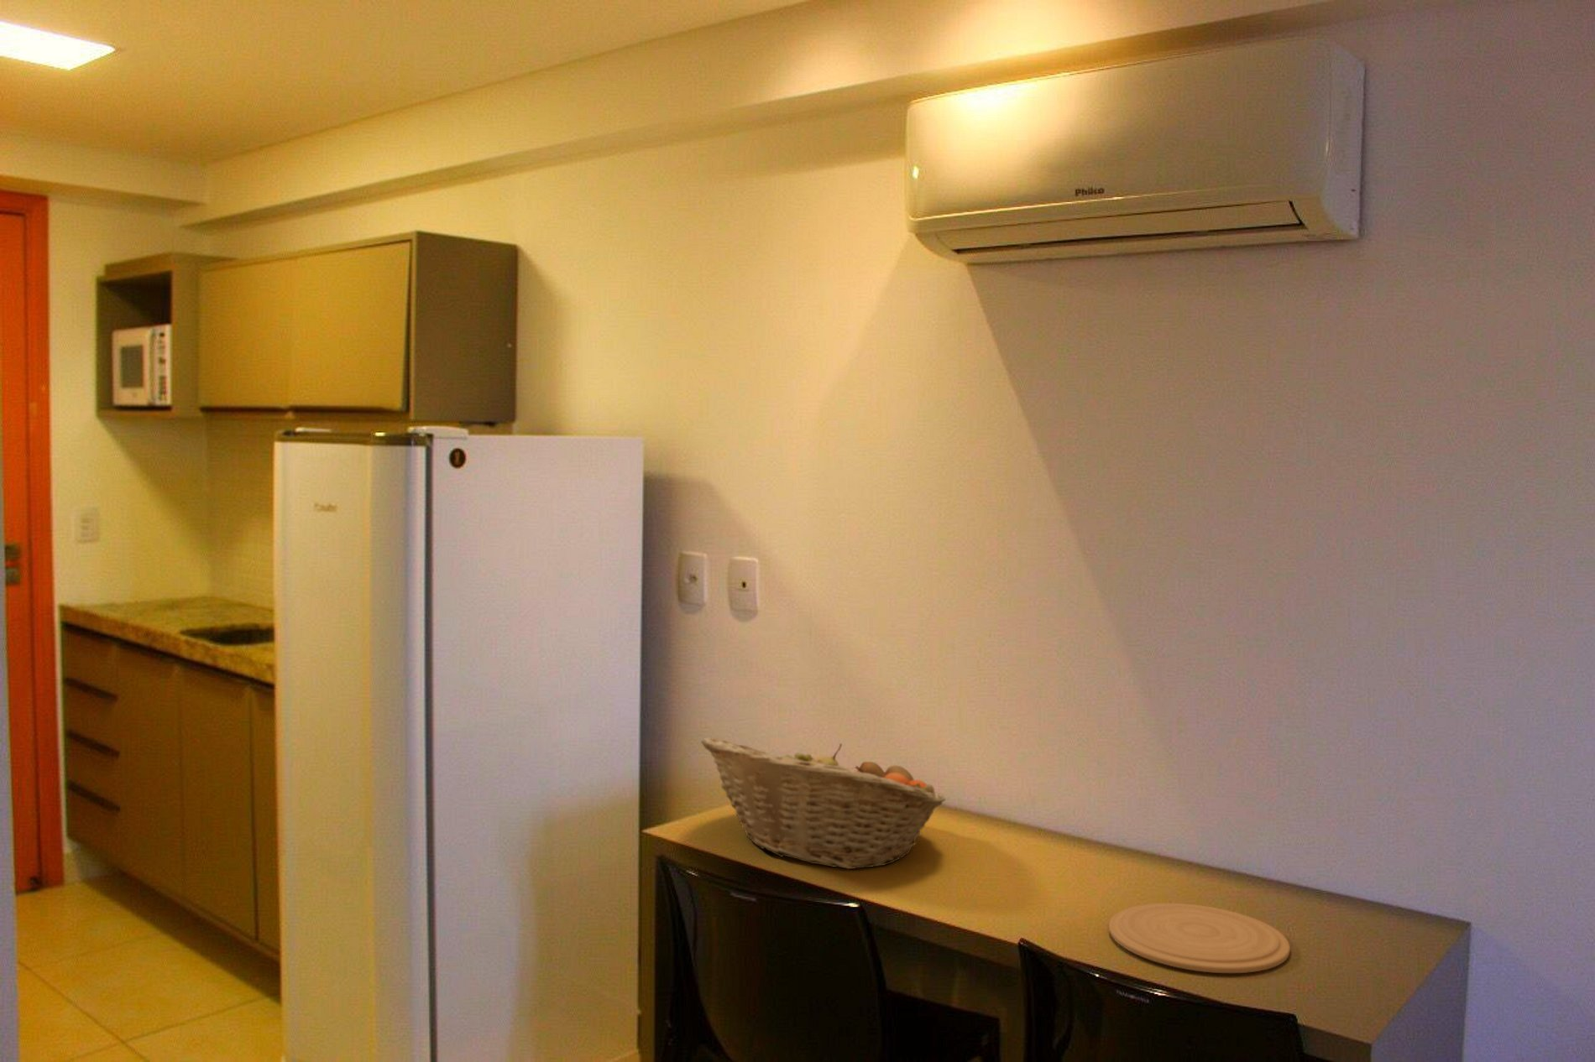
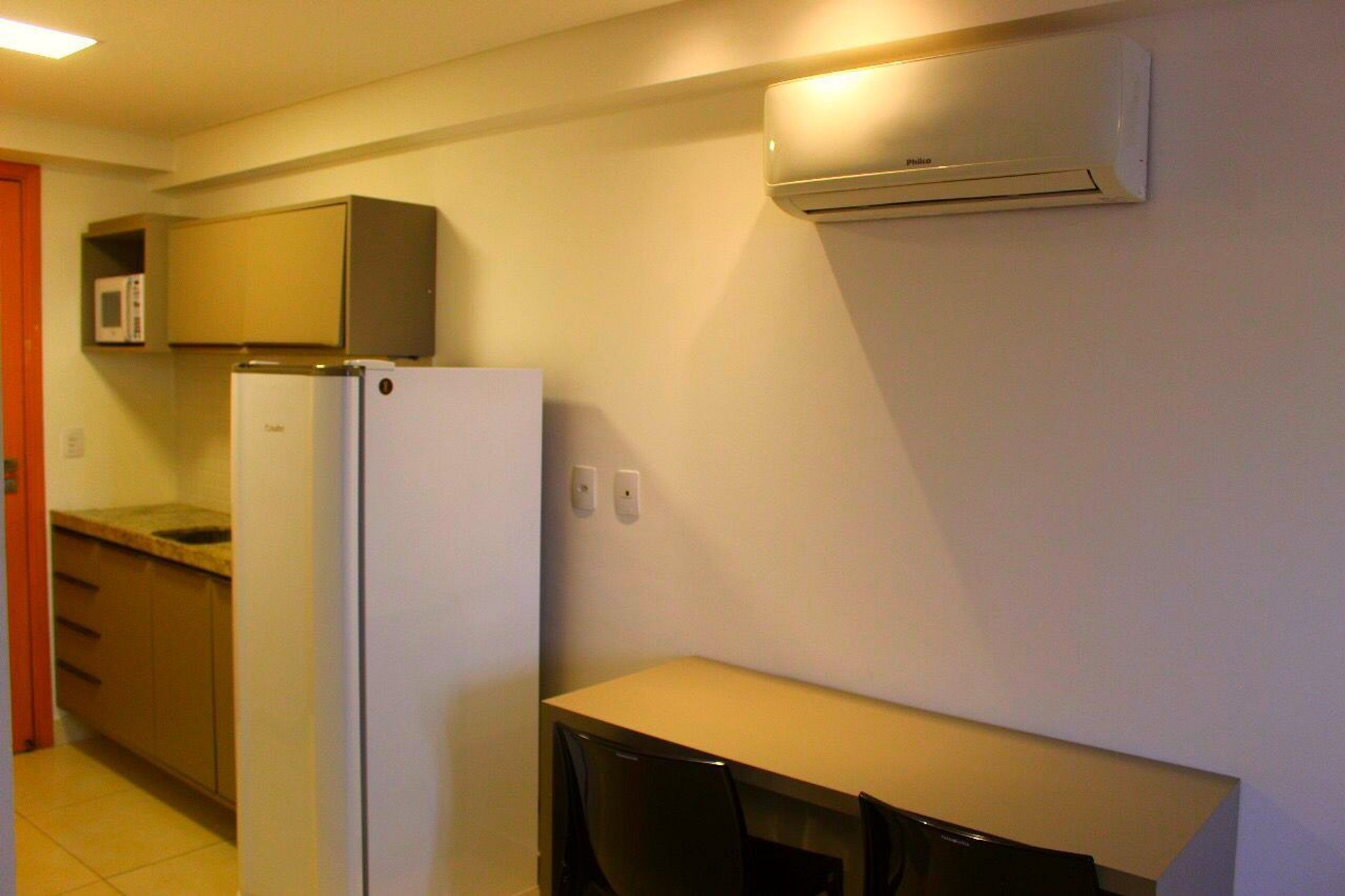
- plate (1197, 934)
- fruit basket (821, 789)
